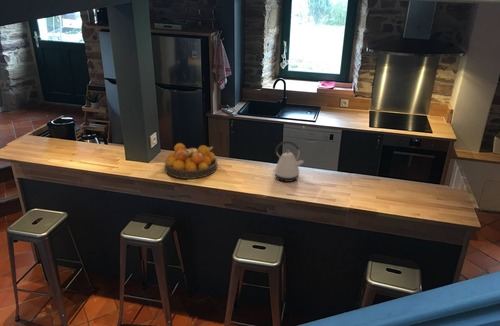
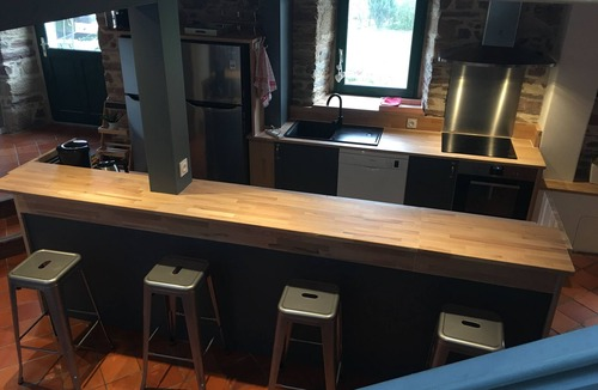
- kettle (288, 160)
- fruit bowl (191, 157)
